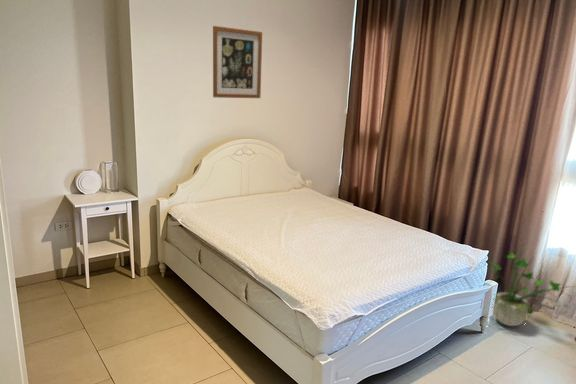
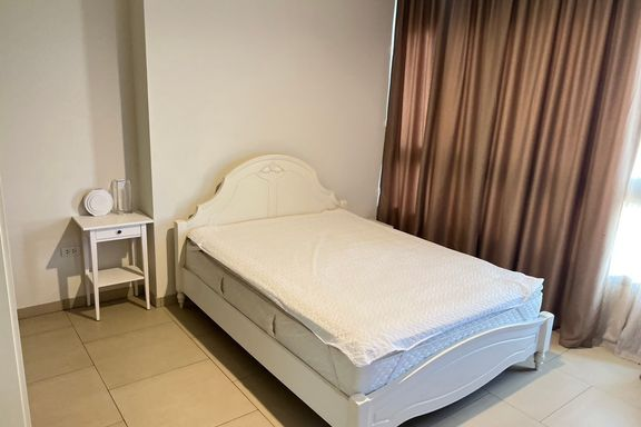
- wall art (238, 64)
- potted plant (529, 288)
